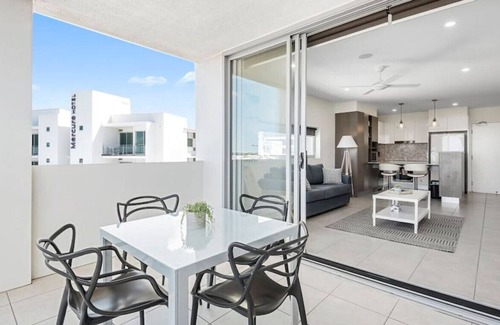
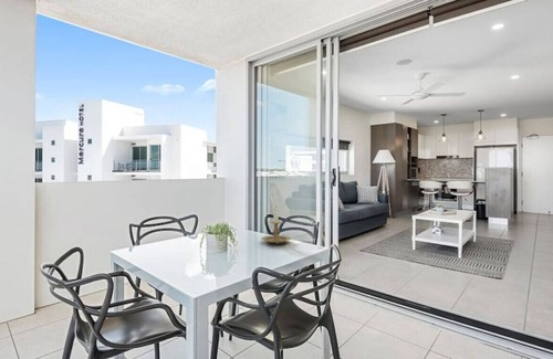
+ candle holder (275, 223)
